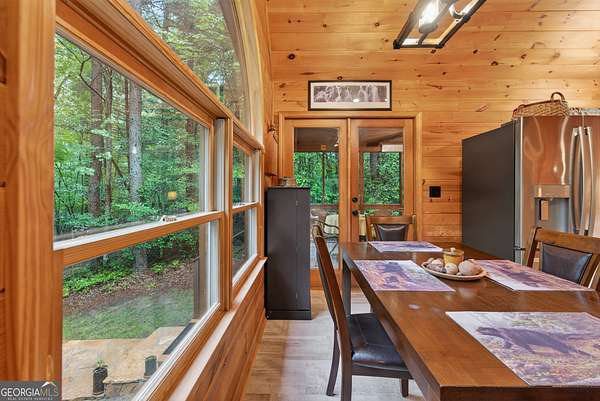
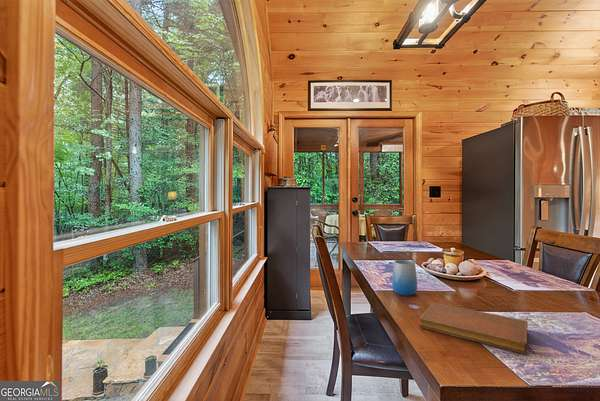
+ notebook (472, 323)
+ cup (404, 277)
